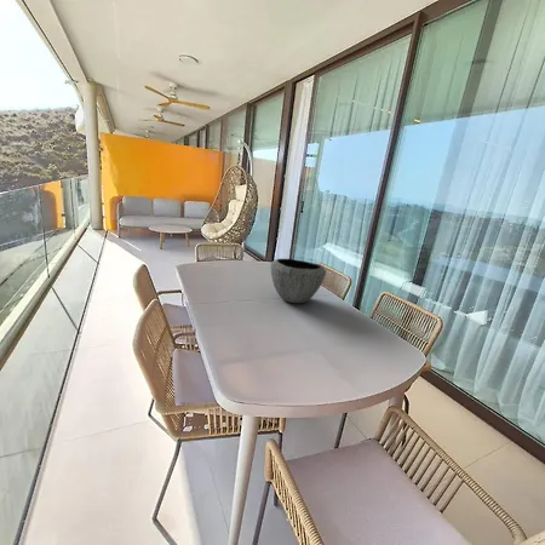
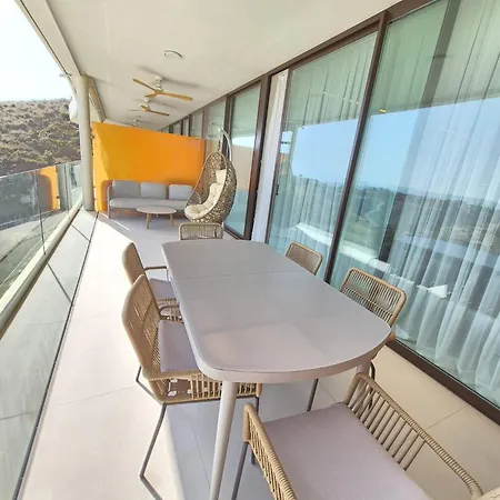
- bowl (296, 280)
